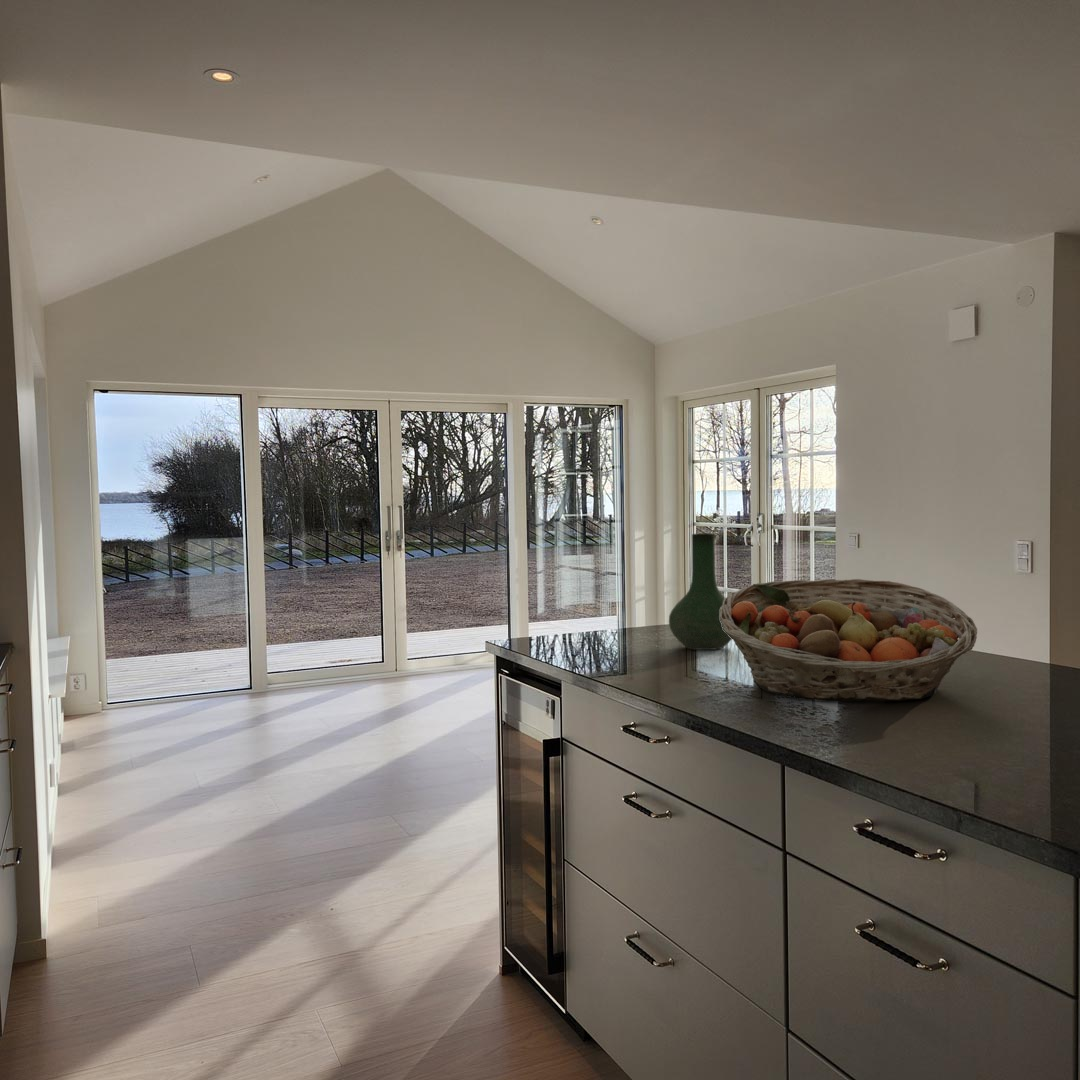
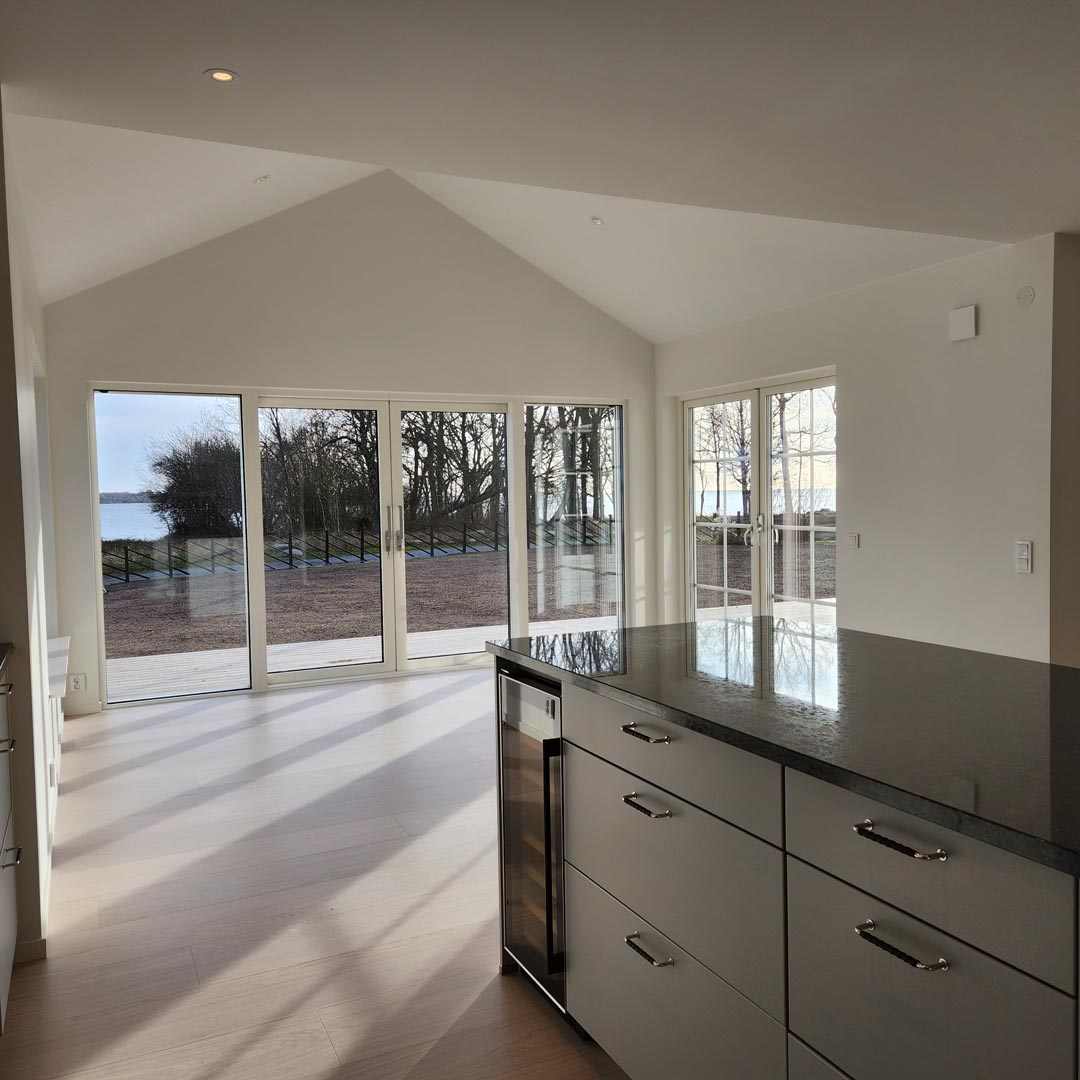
- vase (703, 590)
- fruit basket (843, 636)
